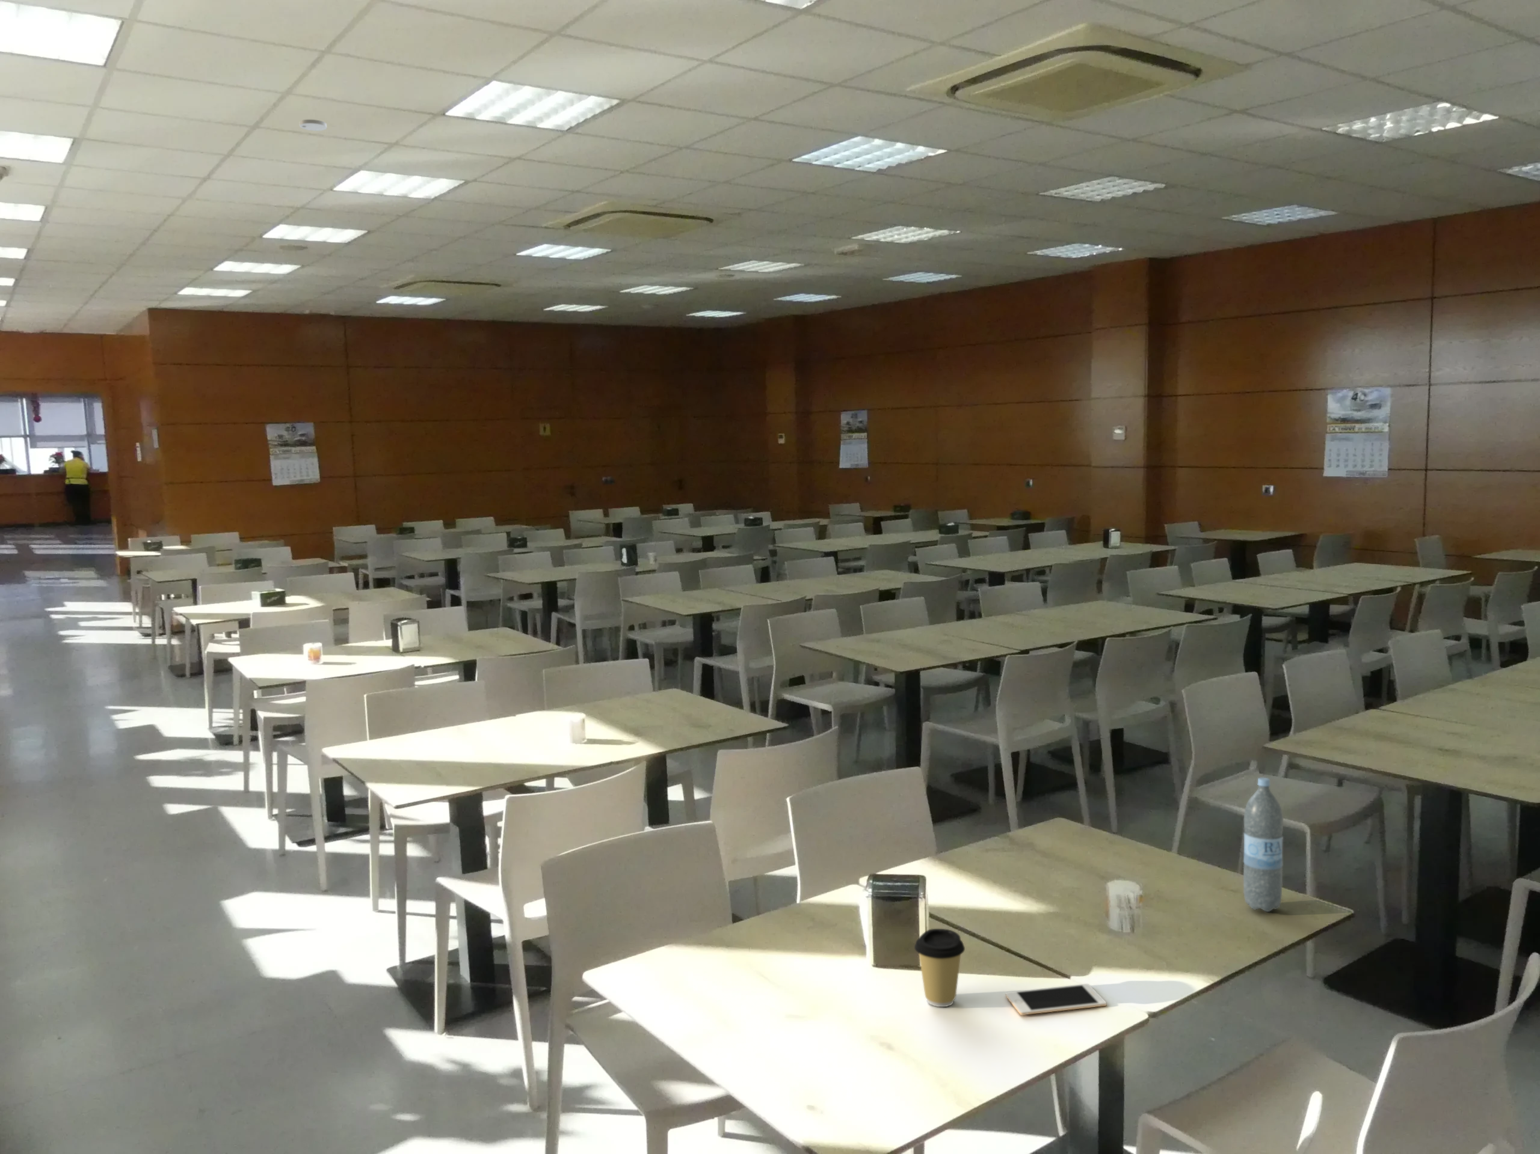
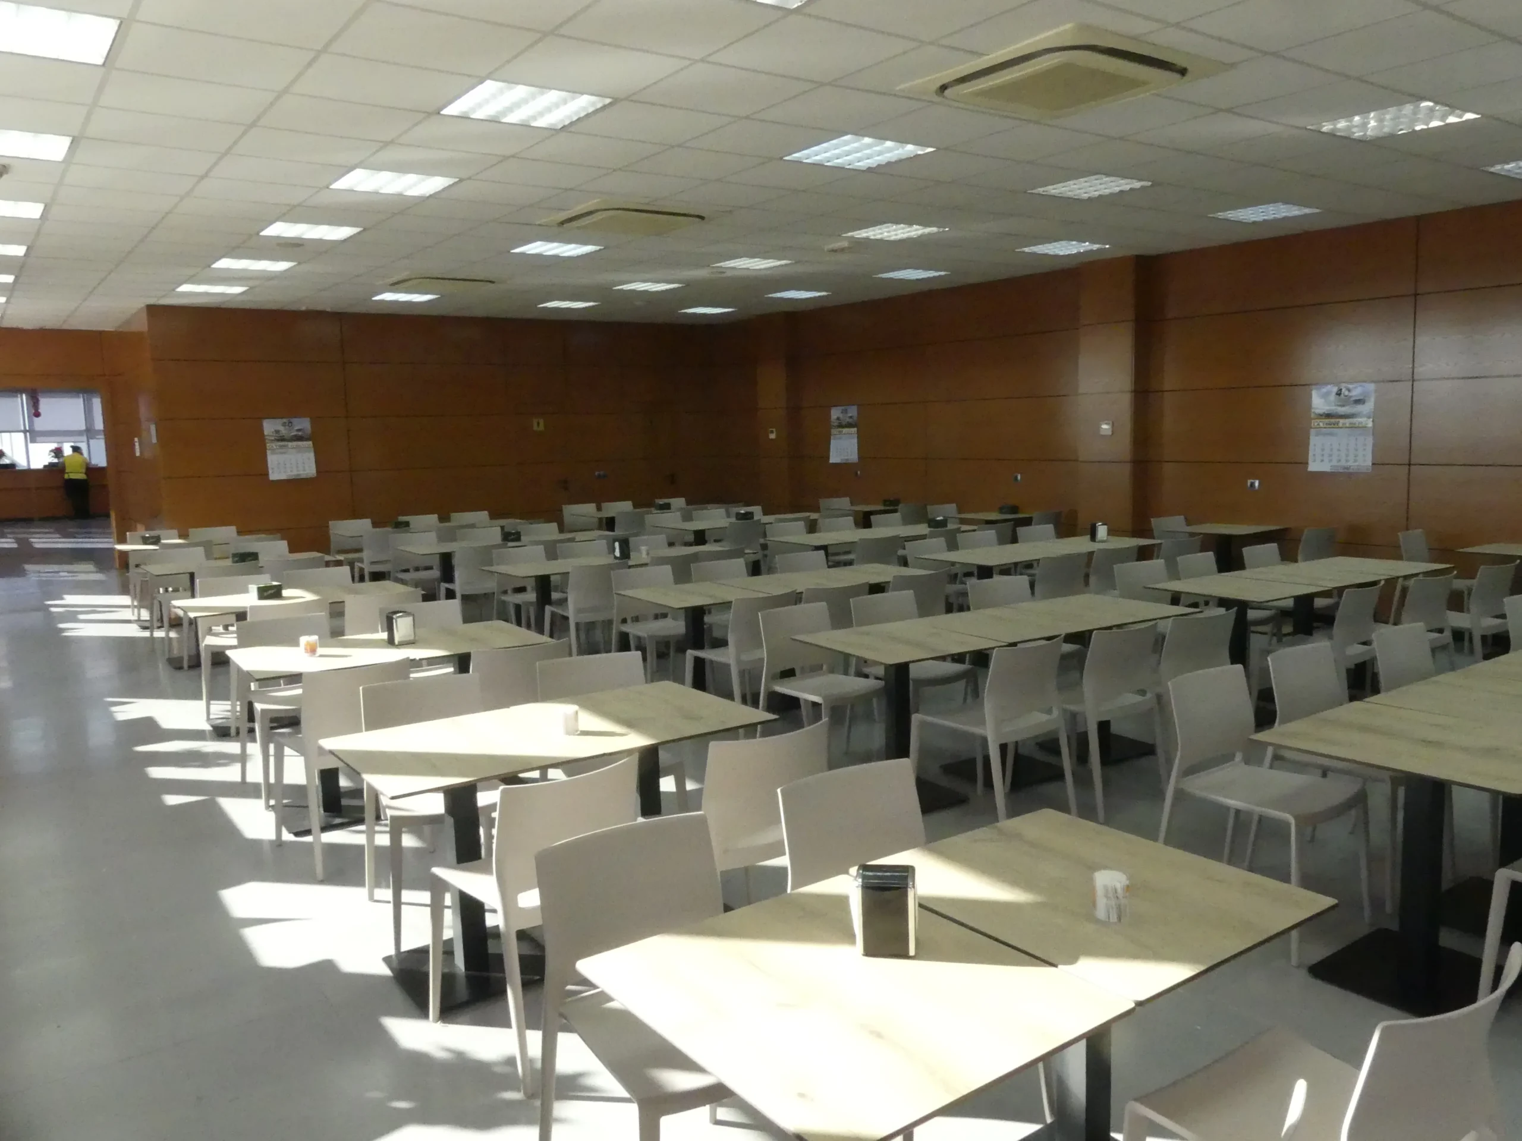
- smoke detector (313, 125)
- coffee cup (940, 969)
- water bottle (1262, 844)
- cell phone (1055, 999)
